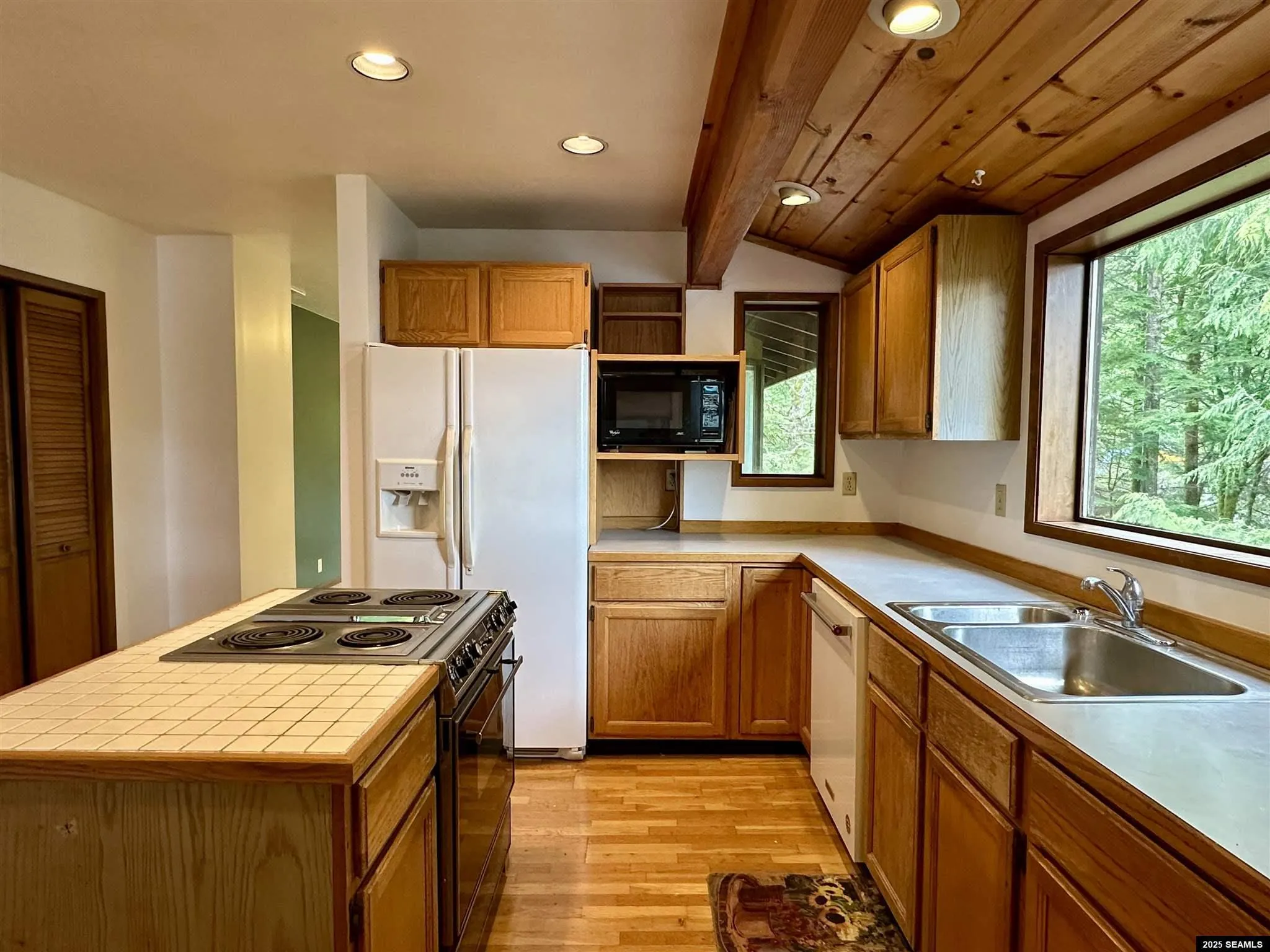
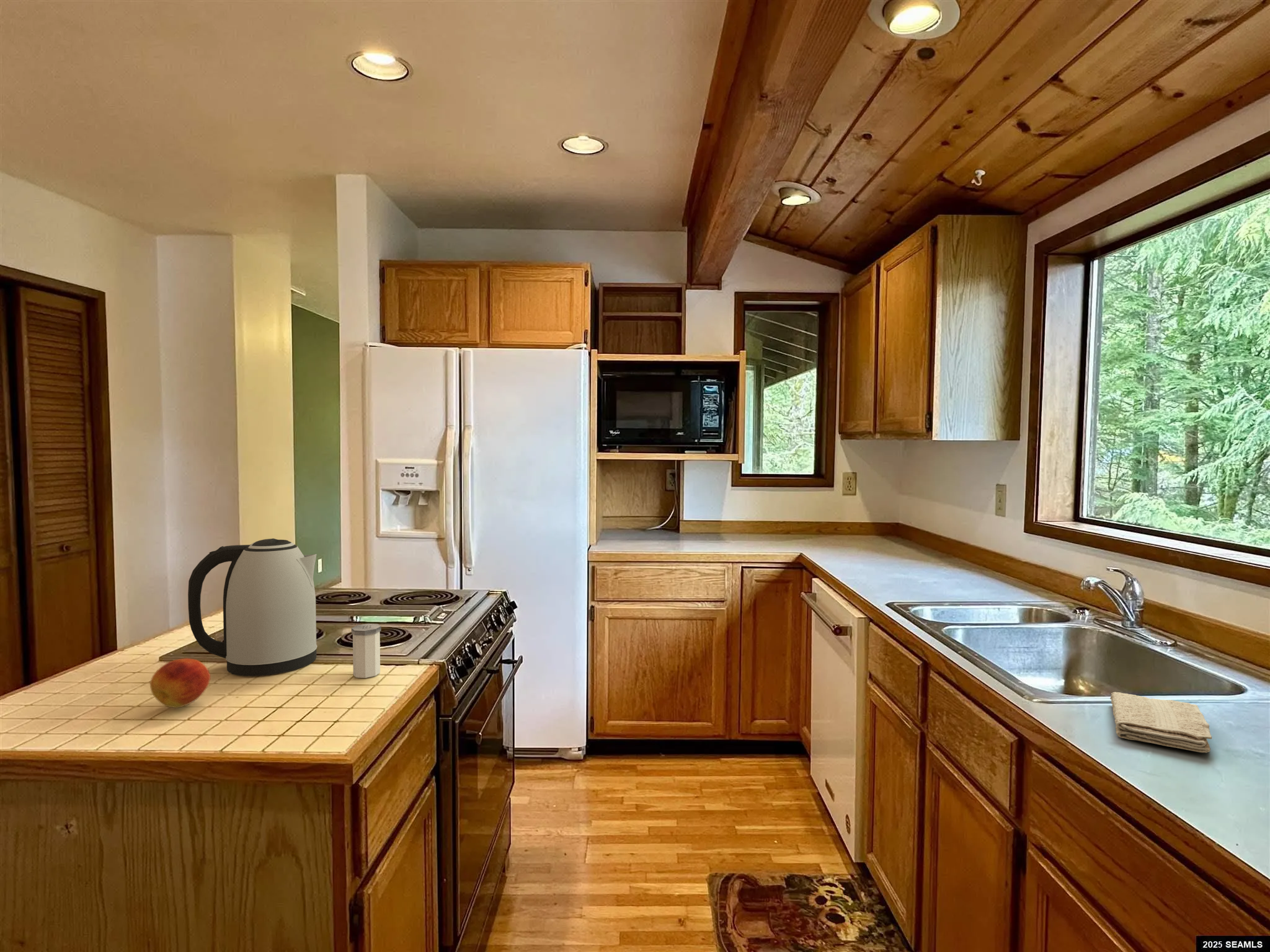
+ kettle (254, 602)
+ salt shaker (366, 650)
+ washcloth (1157, 718)
+ fruit (180, 683)
